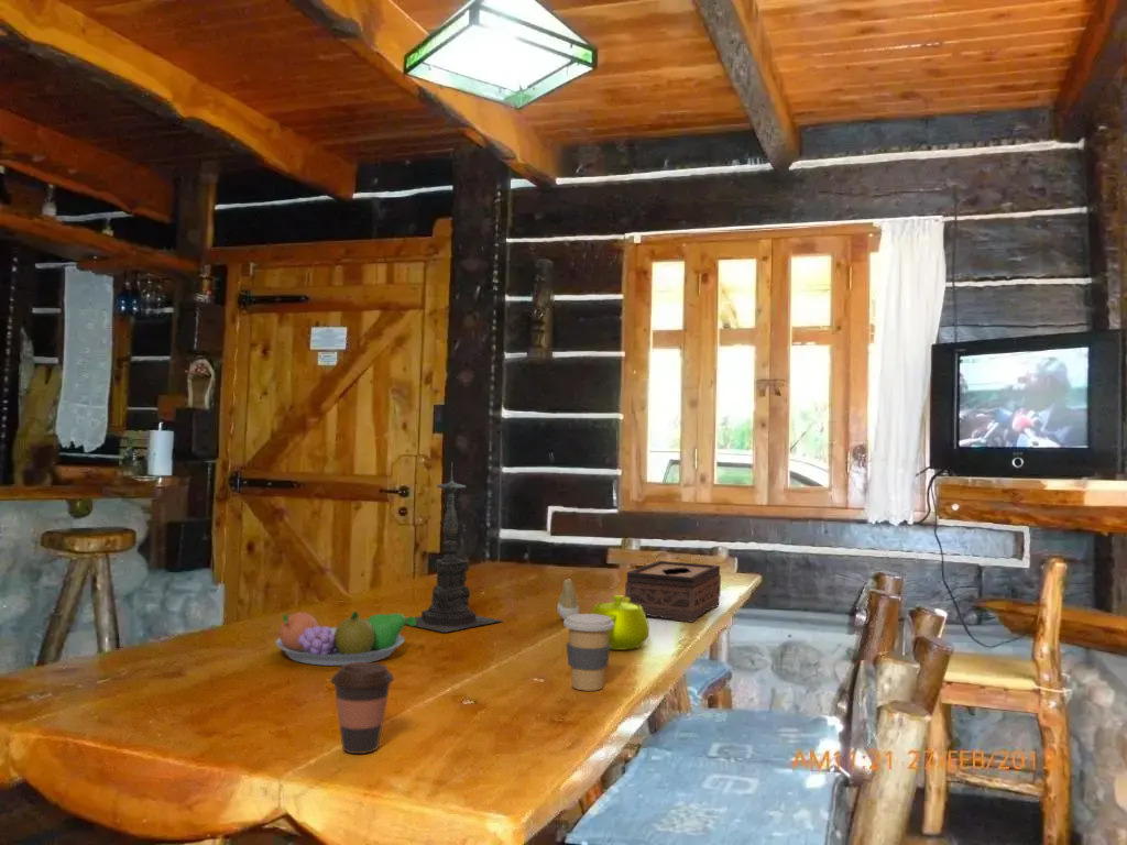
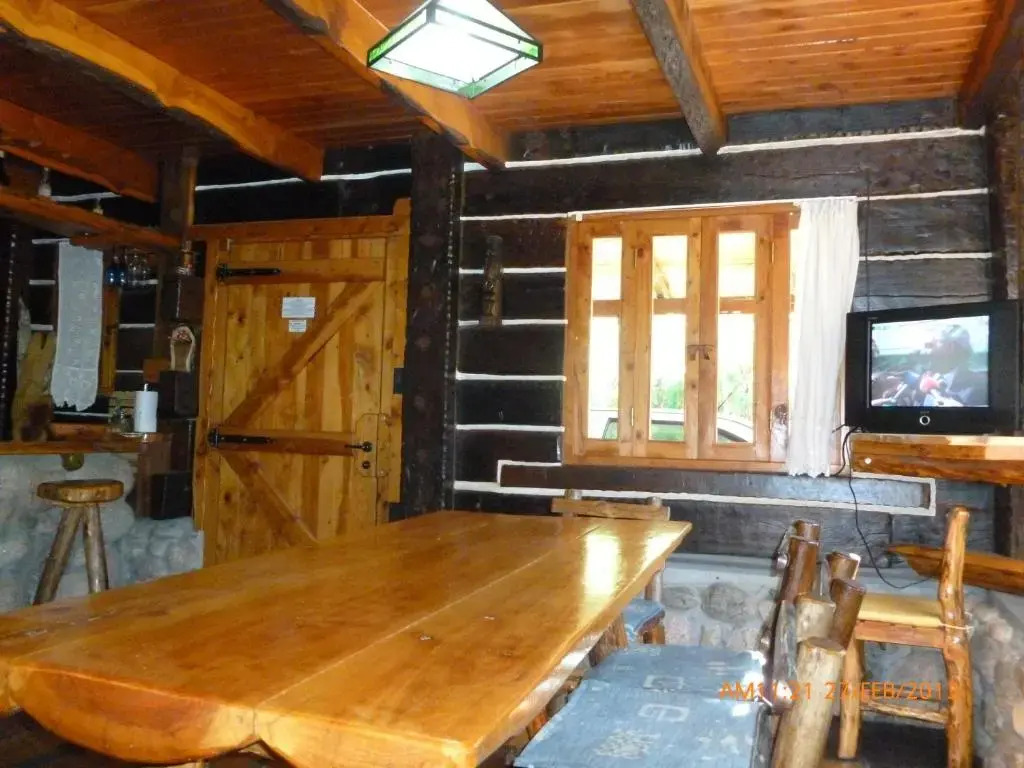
- coffee cup (588, 651)
- teapot (619, 619)
- tooth (569, 597)
- candle holder (450, 541)
- fruit bowl (346, 628)
- coffee cup (361, 707)
- tissue box (675, 589)
